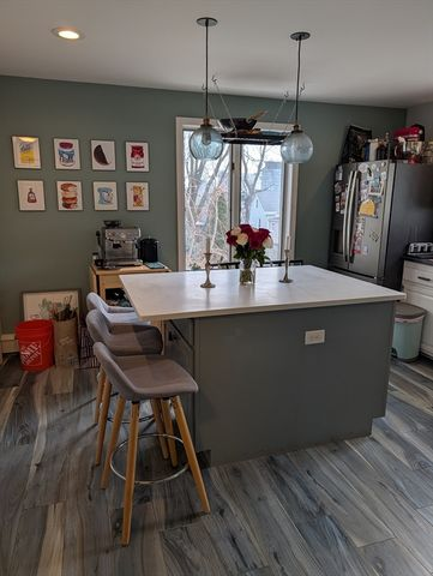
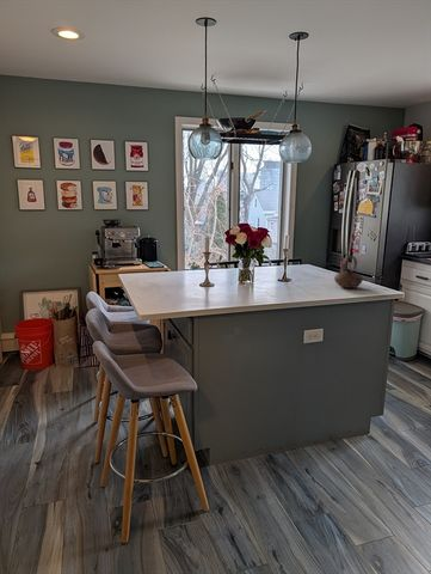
+ teapot (346, 270)
